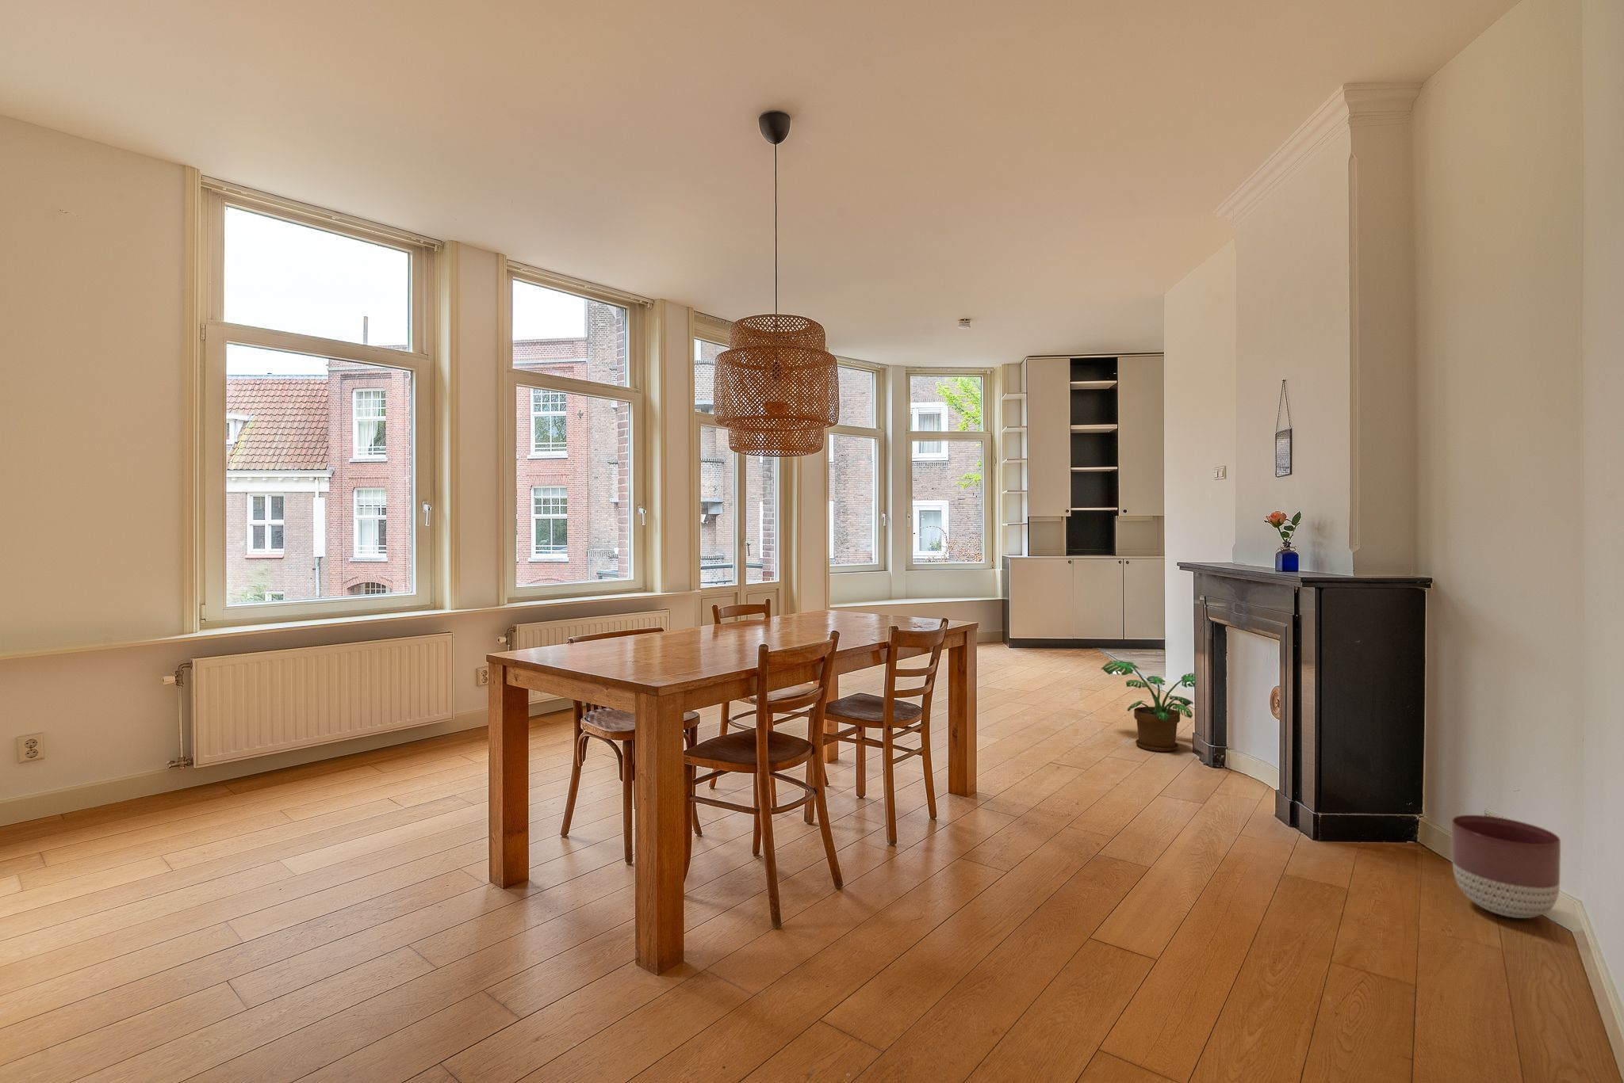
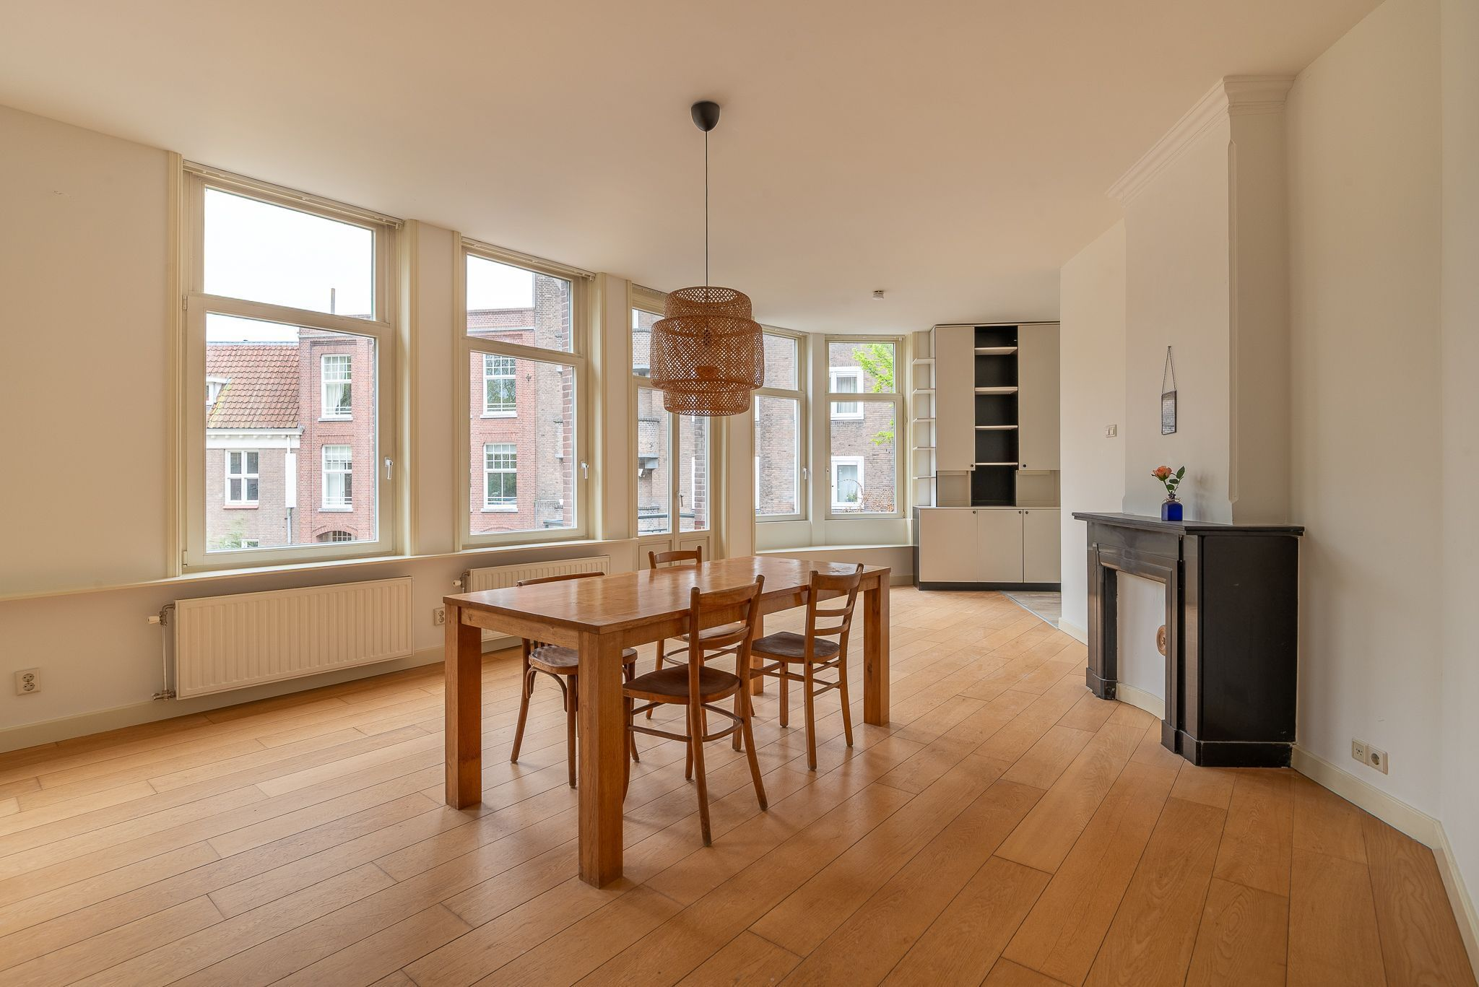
- planter (1503, 870)
- potted plant (1155, 705)
